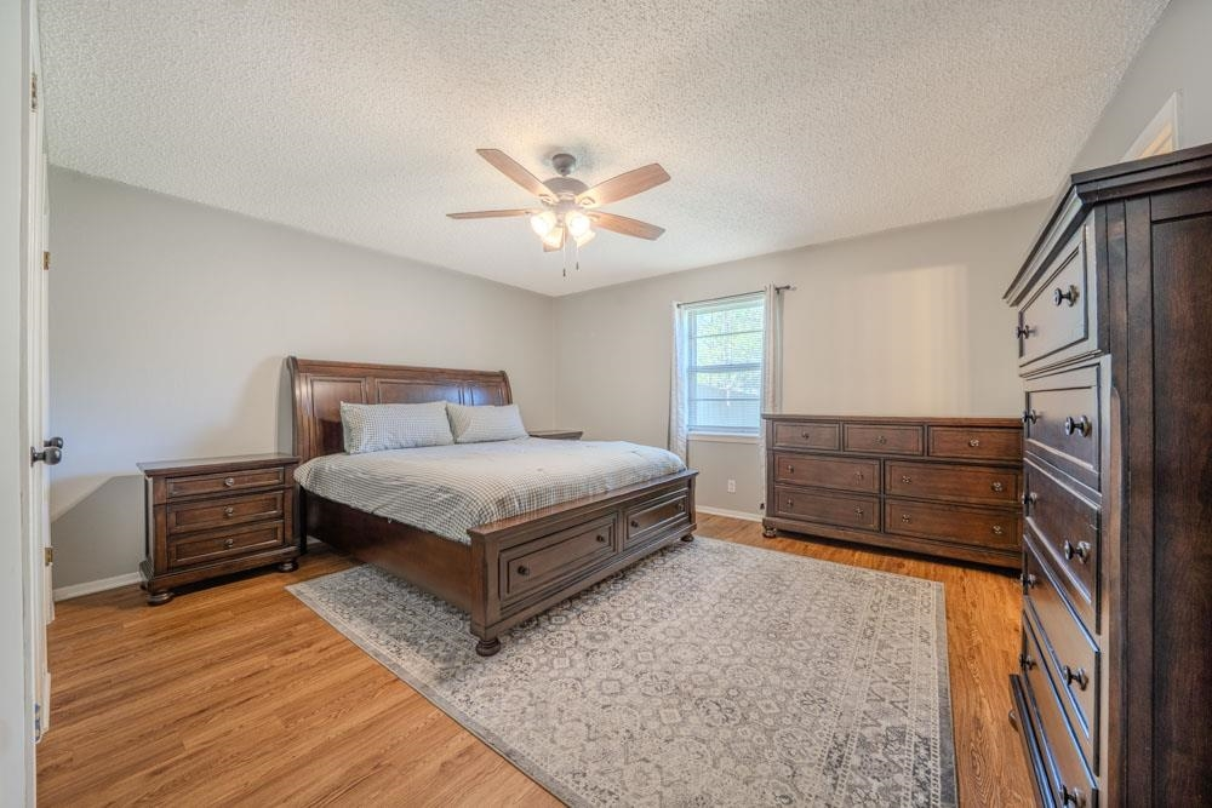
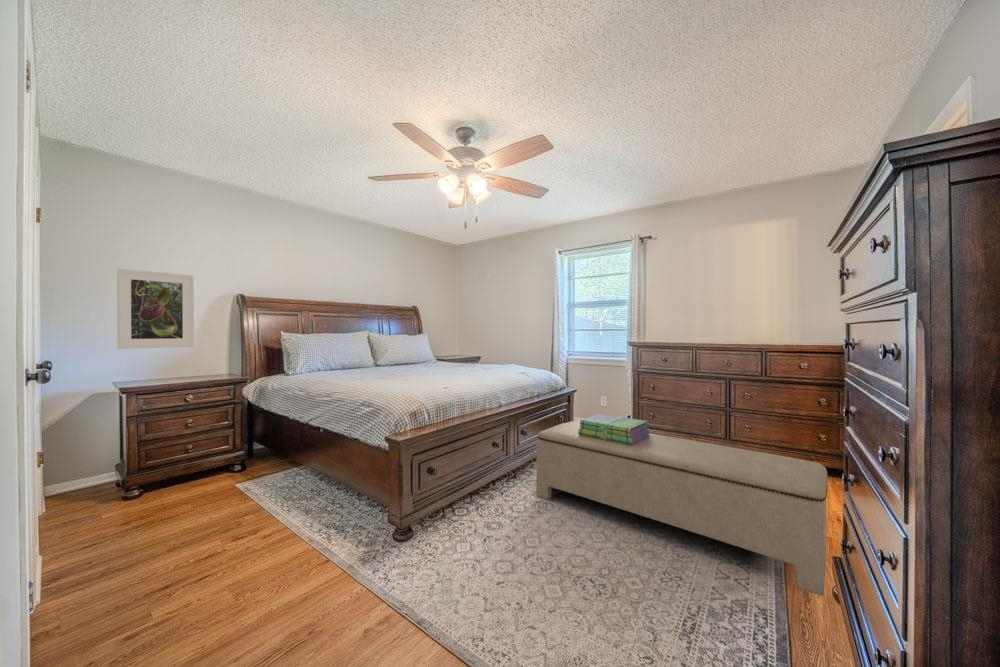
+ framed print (157, 310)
+ stack of books (613, 427)
+ bench (660, 481)
